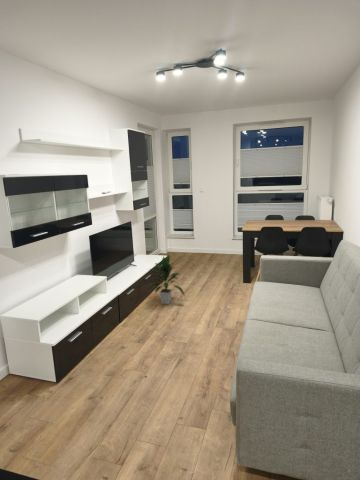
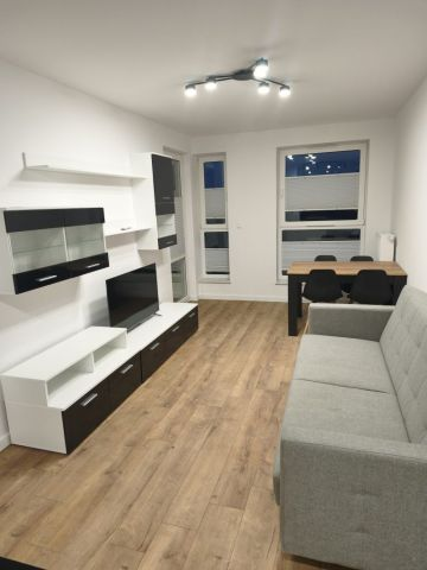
- indoor plant (166, 280)
